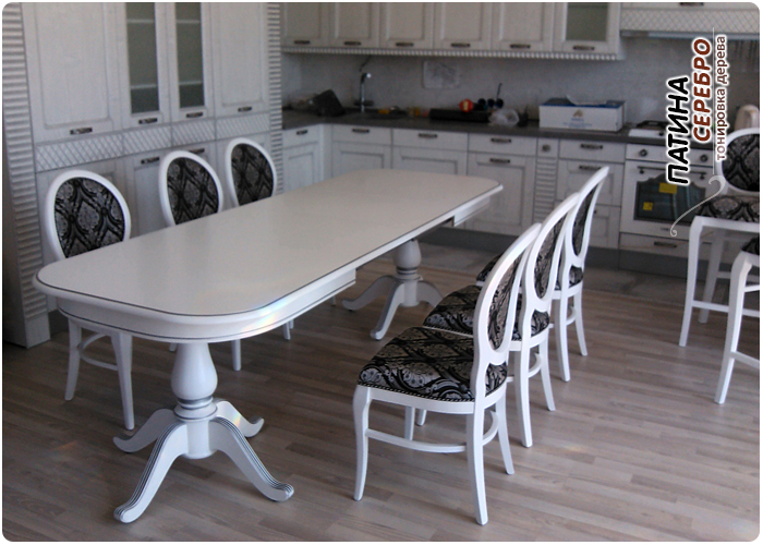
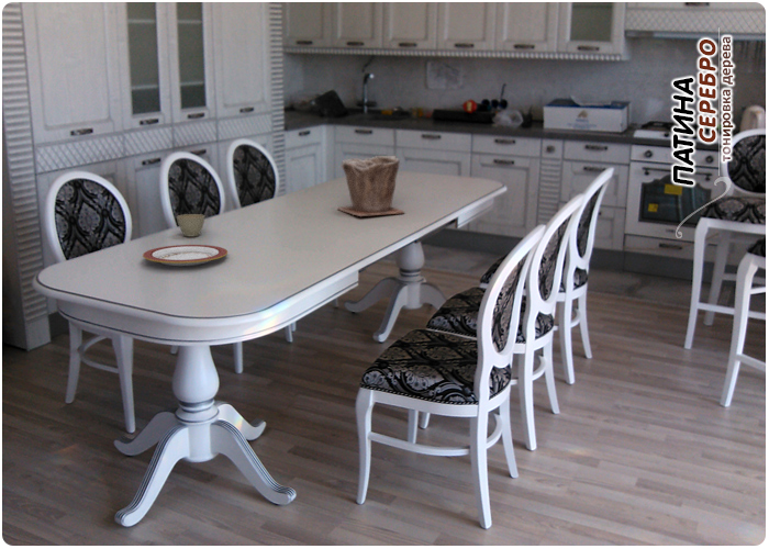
+ plate (186, 256)
+ plant pot (370, 183)
+ flower pot (191, 225)
